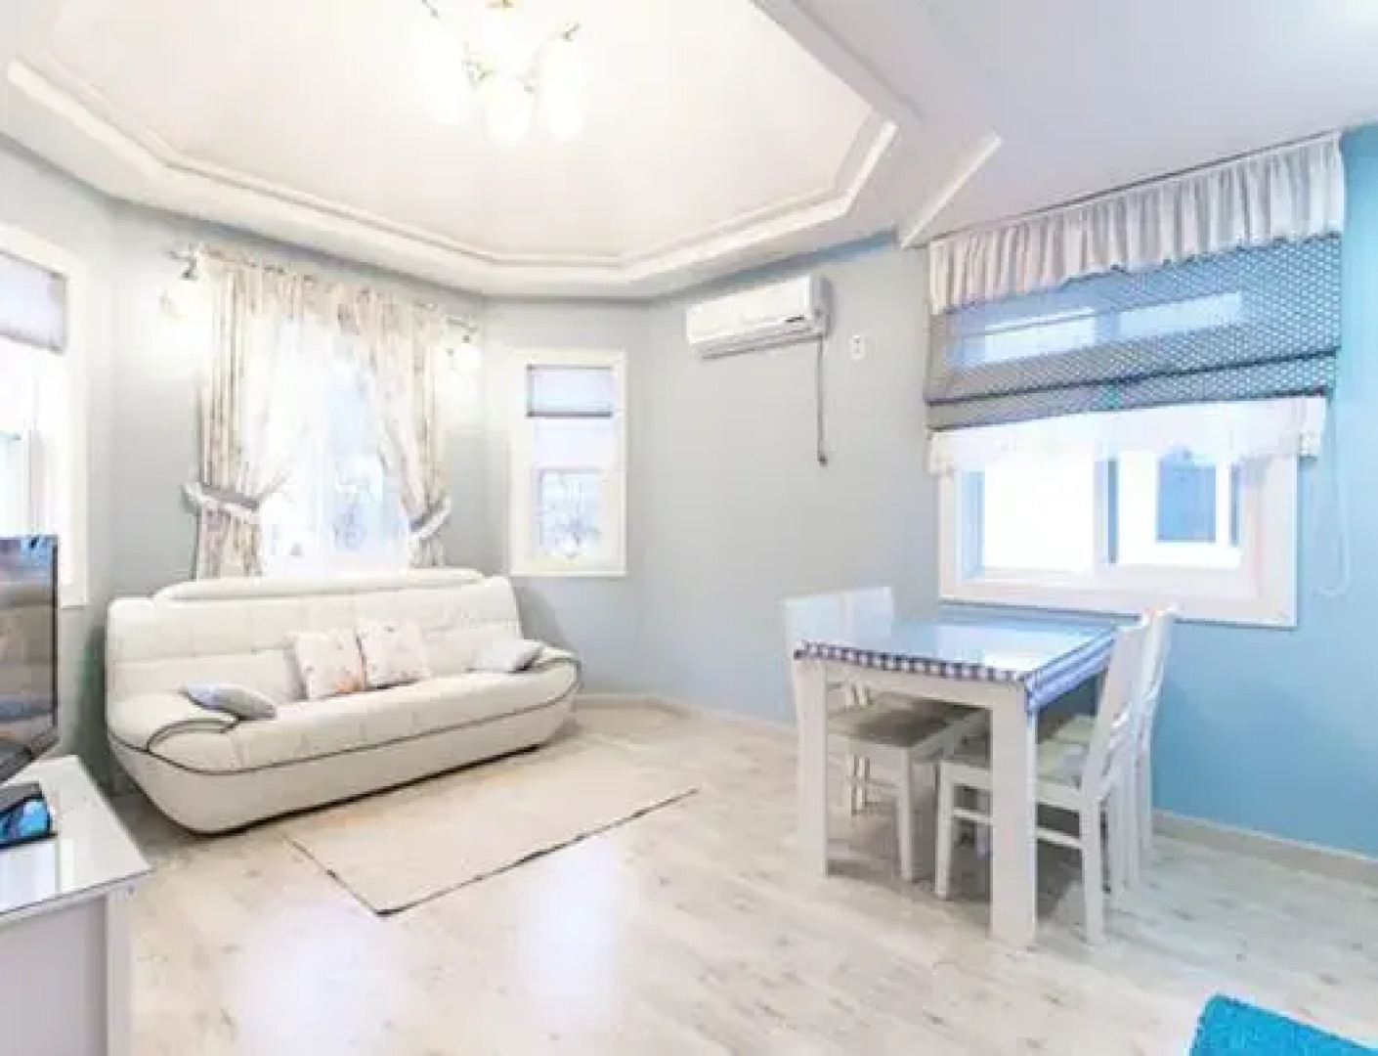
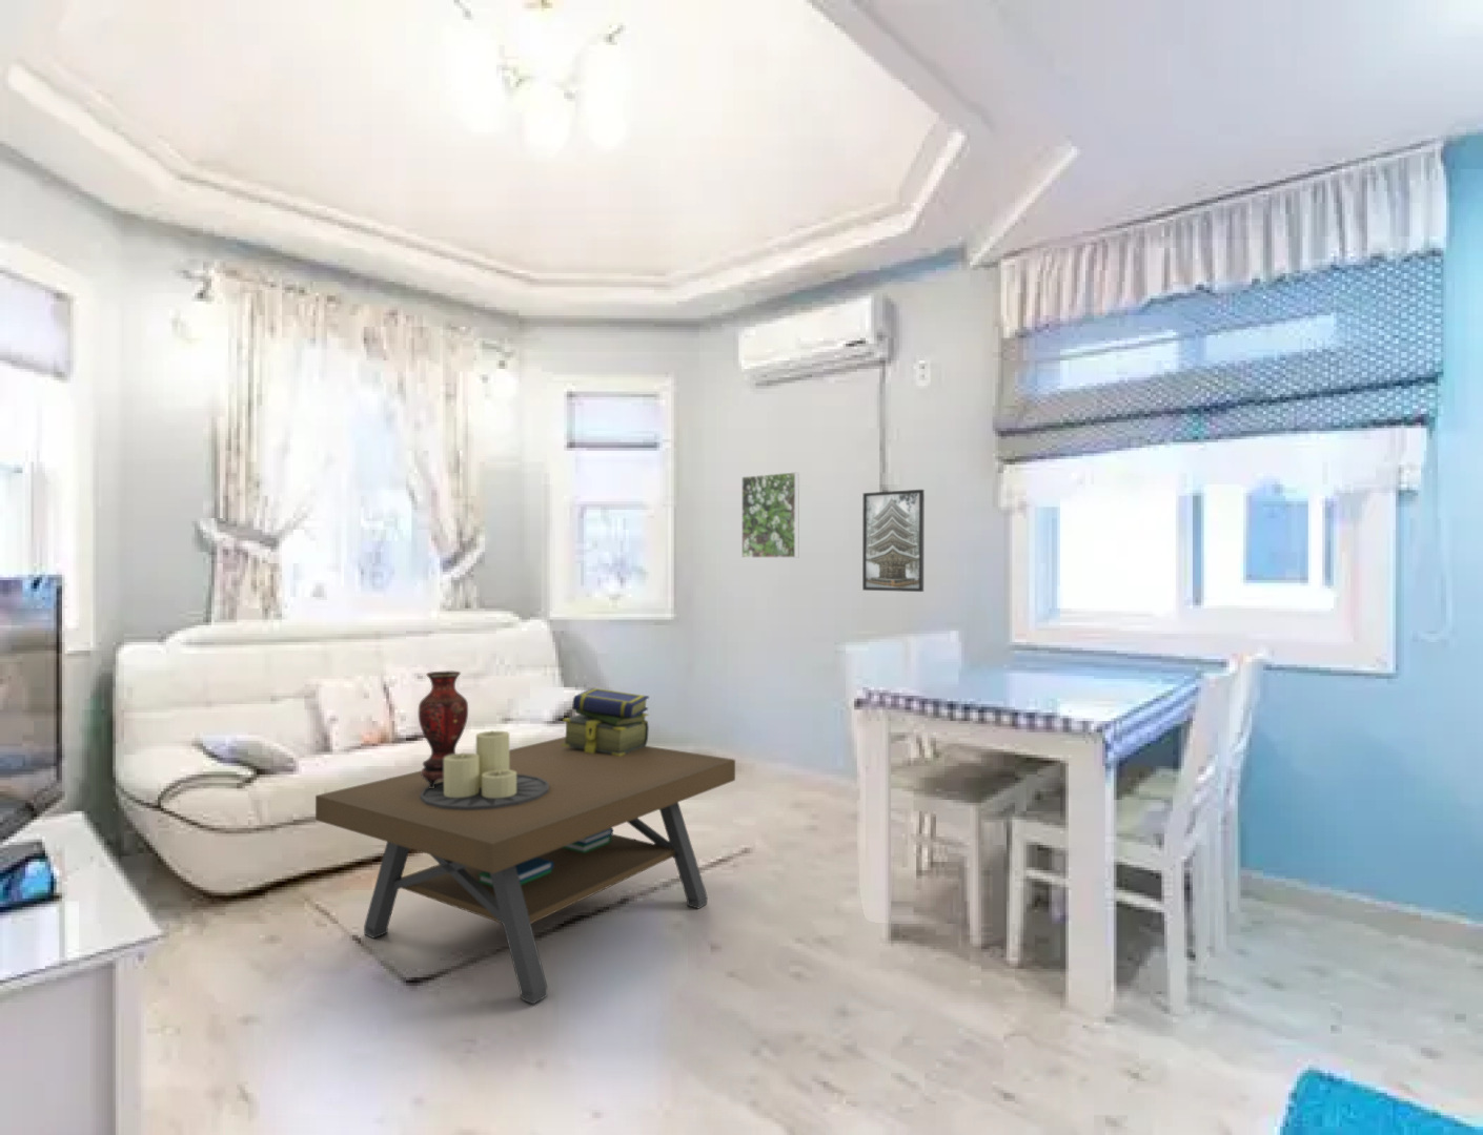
+ stack of books (608, 715)
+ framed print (768, 516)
+ coffee table (543, 820)
+ vase (443, 727)
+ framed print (892, 540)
